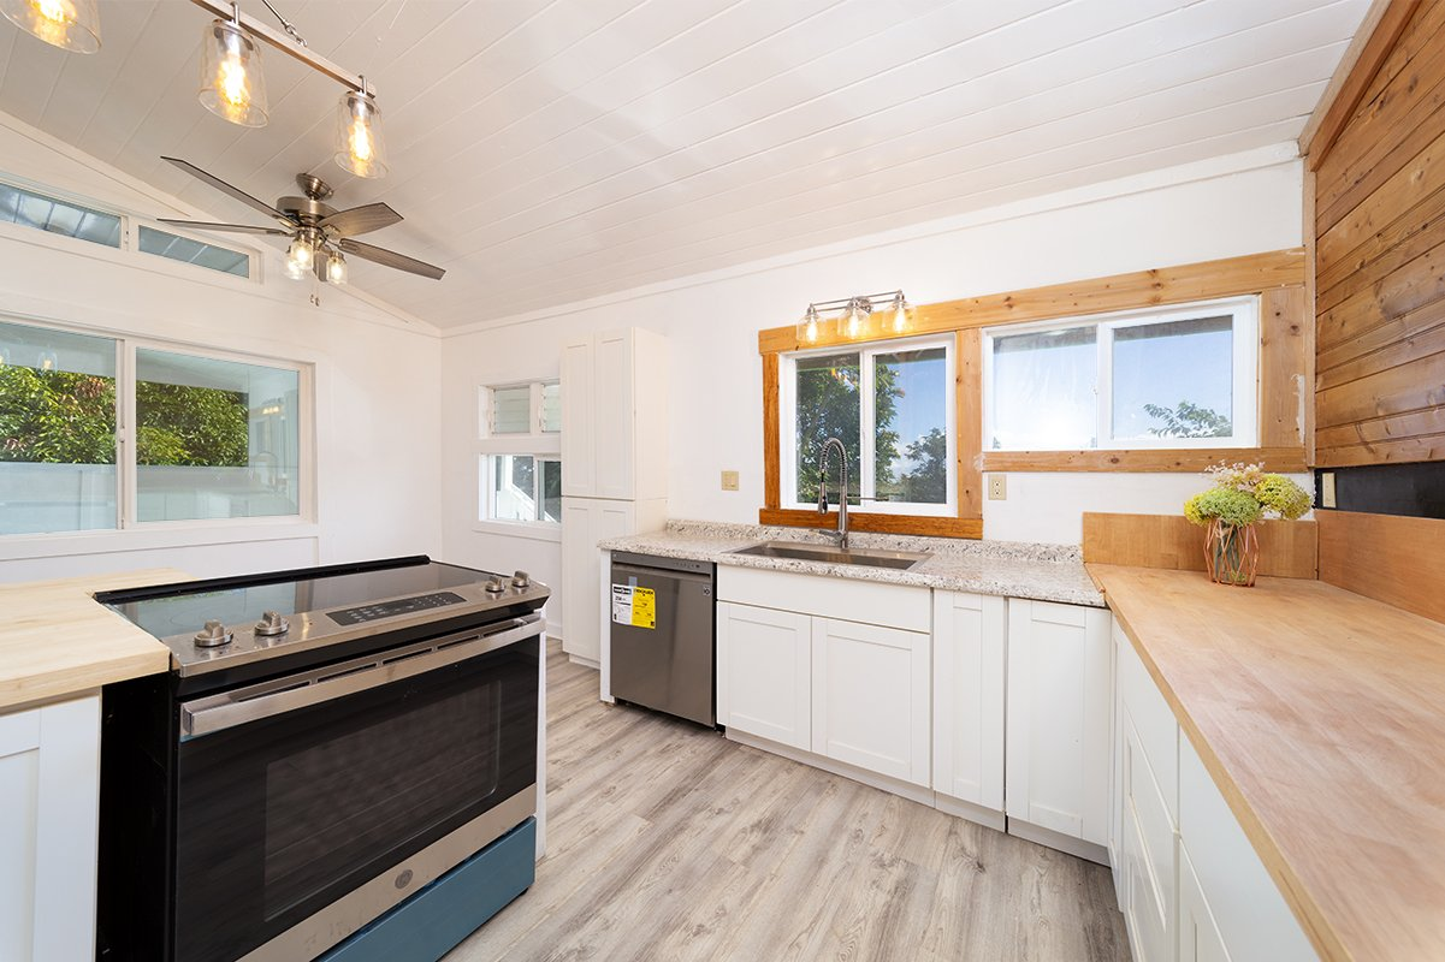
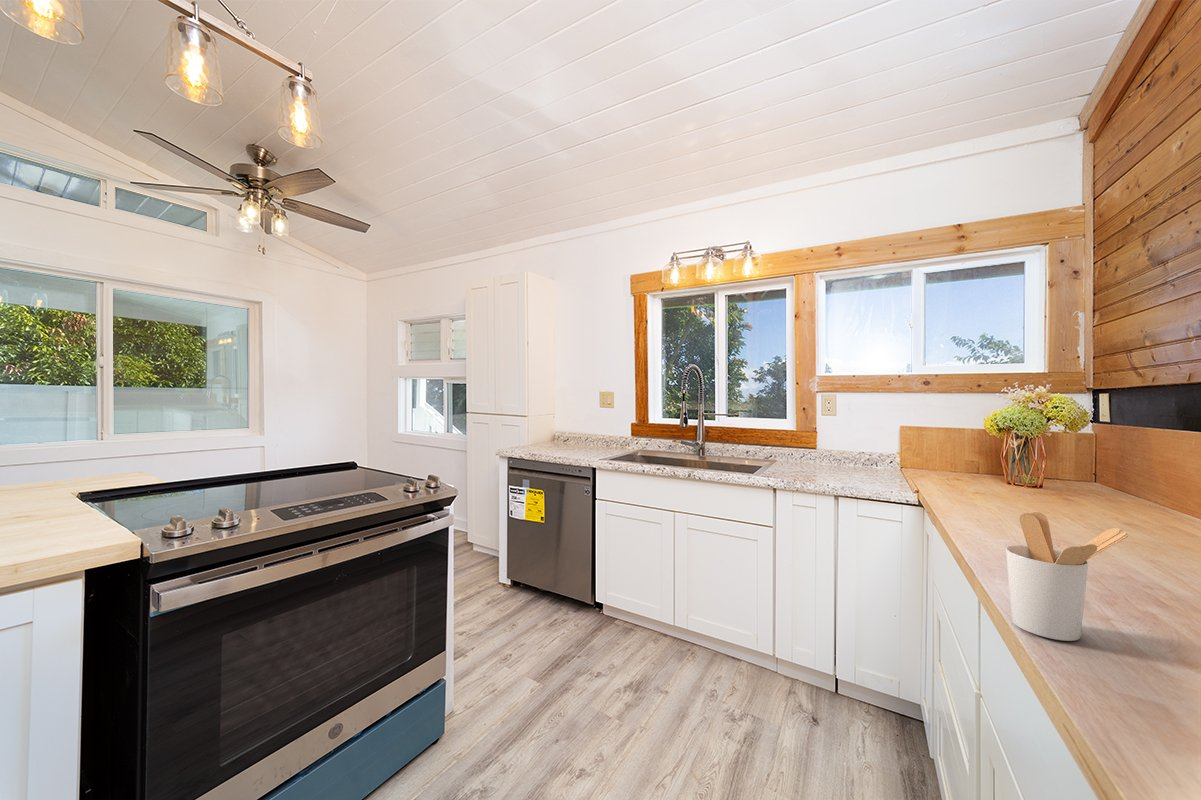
+ utensil holder (1066, 576)
